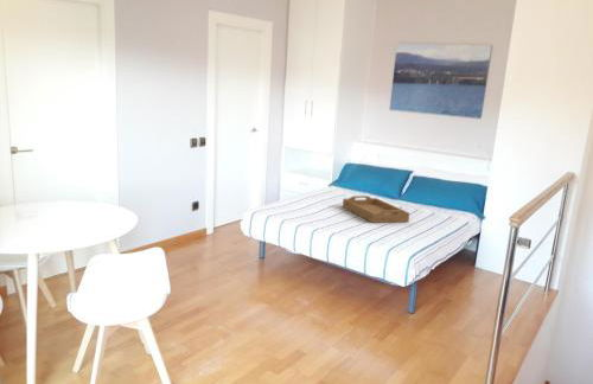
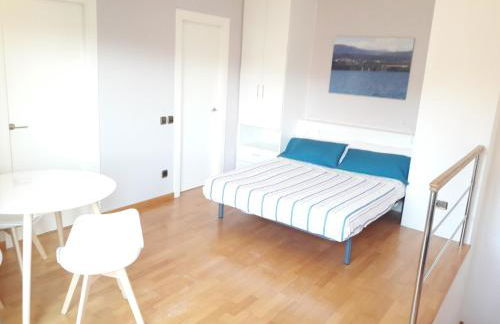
- serving tray (374, 207)
